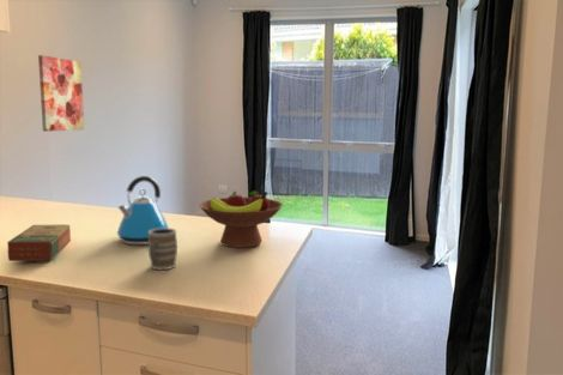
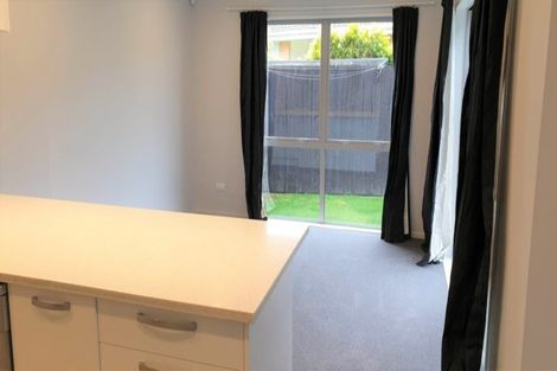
- fruit bowl (241, 216)
- mug (161, 249)
- book (41, 241)
- kettle (144, 207)
- wall art (62, 95)
